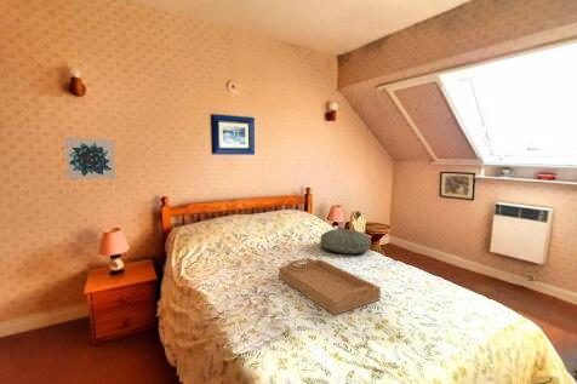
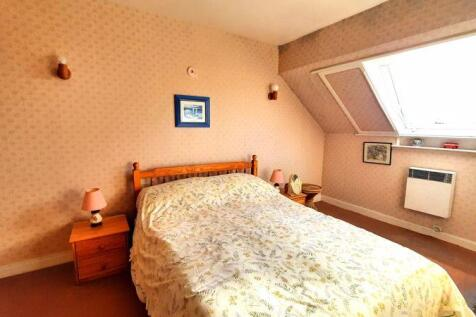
- wall art (91, 159)
- pillow (344, 240)
- serving tray (325, 280)
